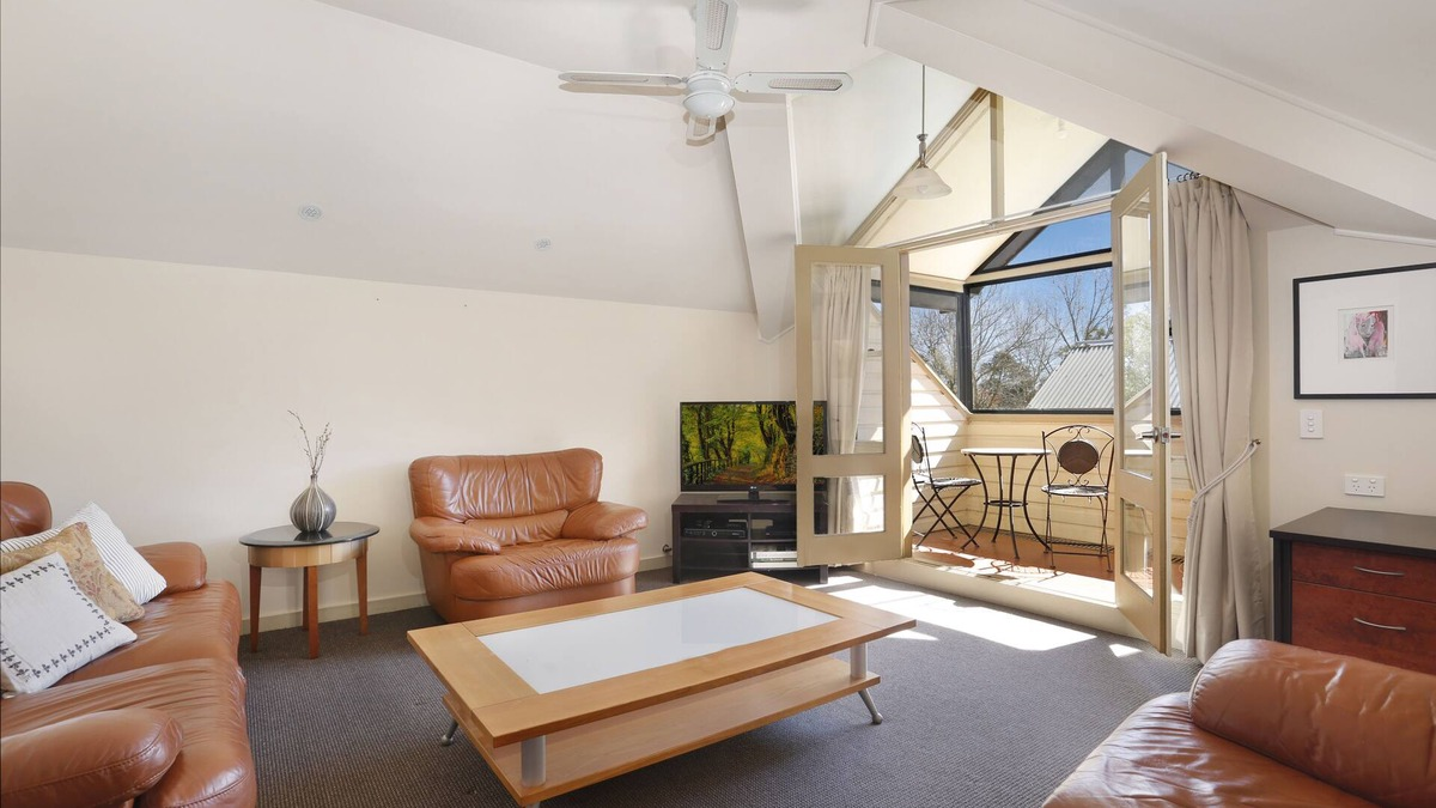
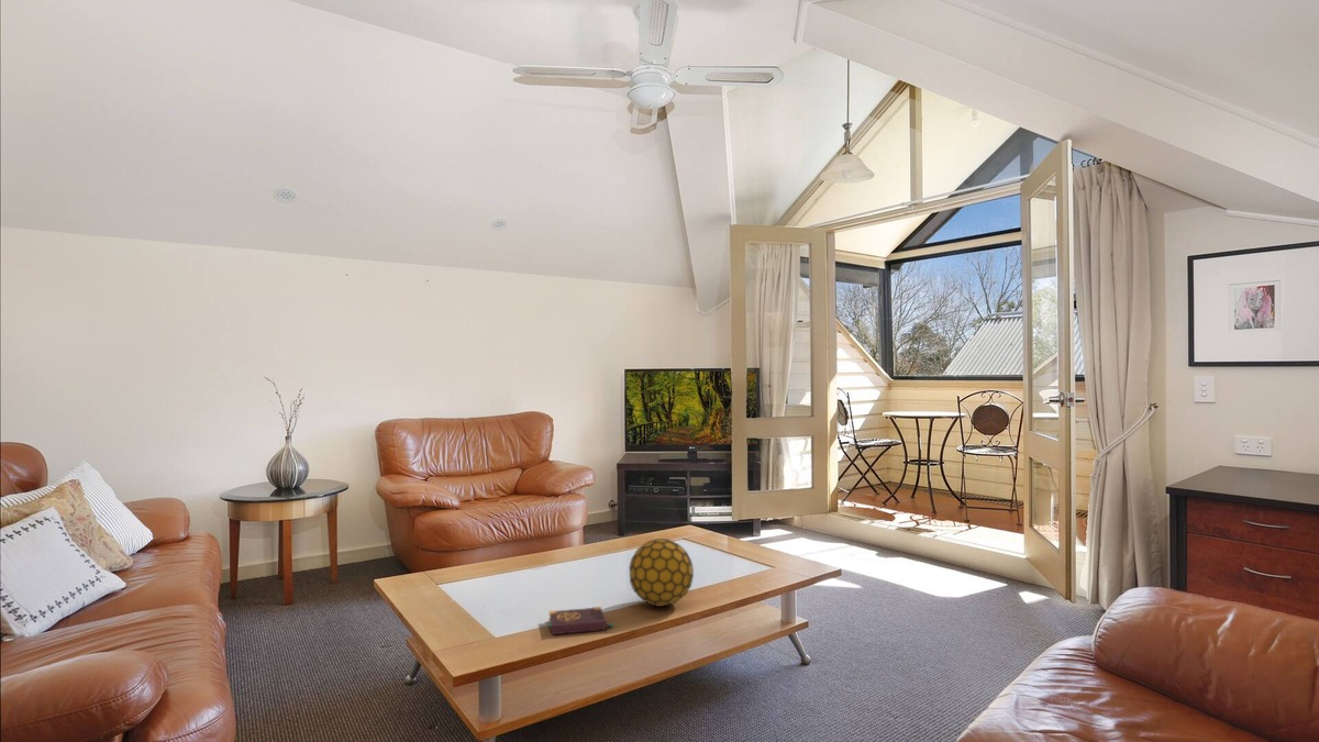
+ book (577, 620)
+ decorative ball (661, 572)
